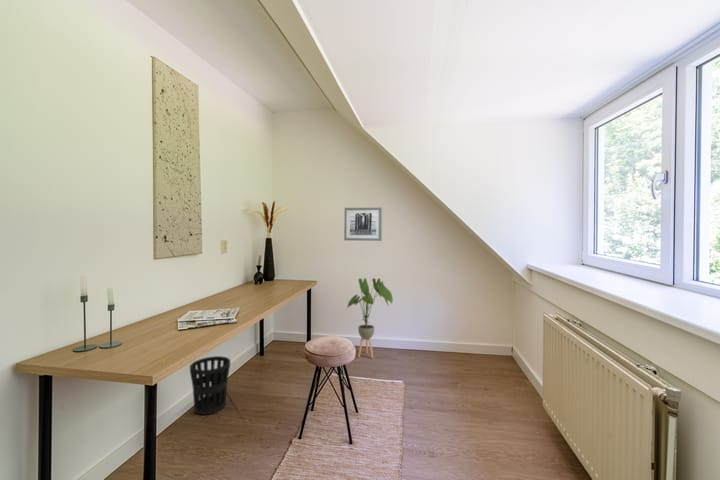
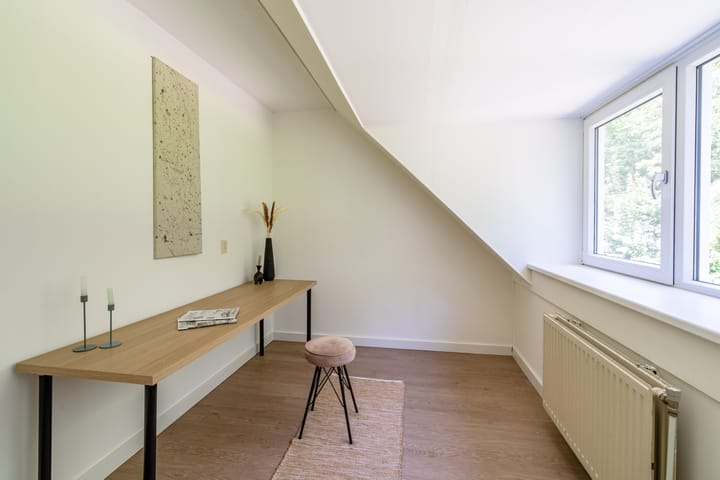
- house plant (369, 316)
- wastebasket (209, 384)
- wall art (363, 224)
